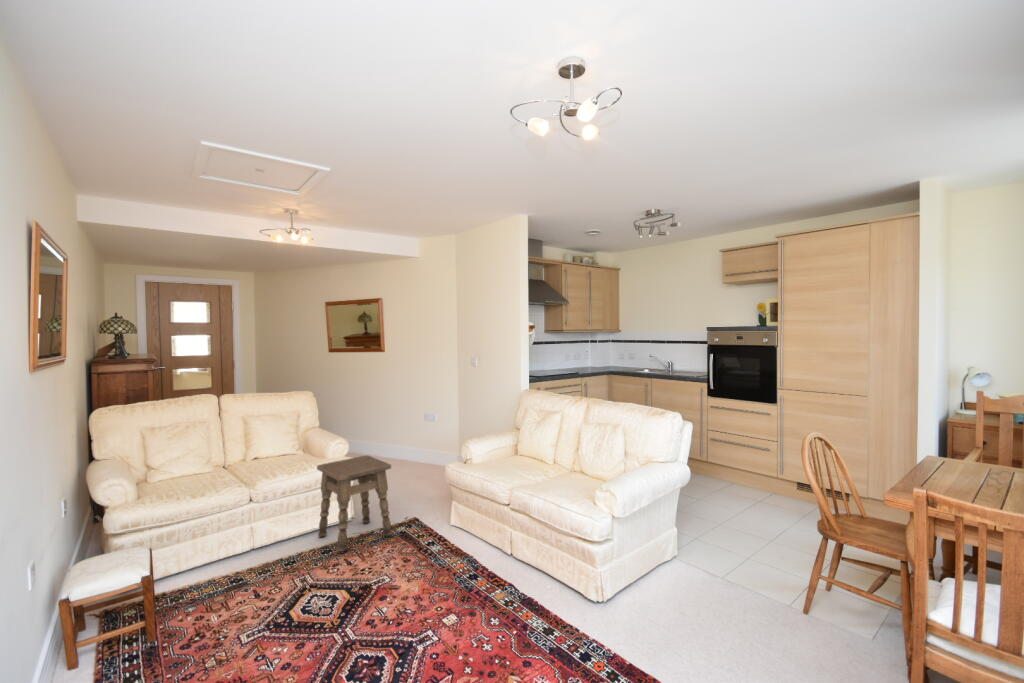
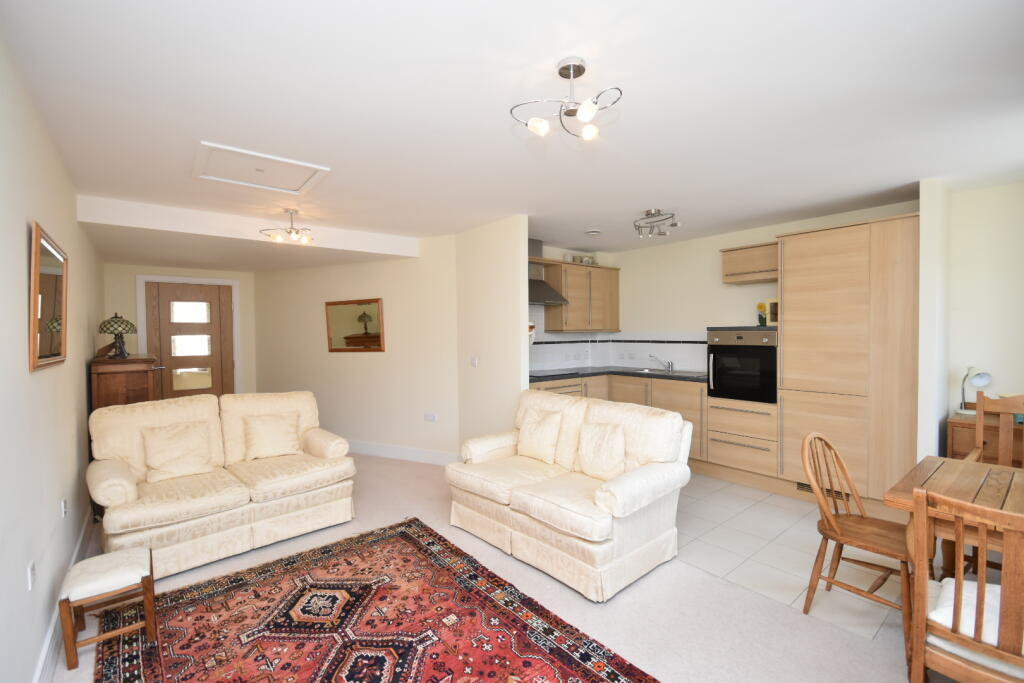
- side table (350, 499)
